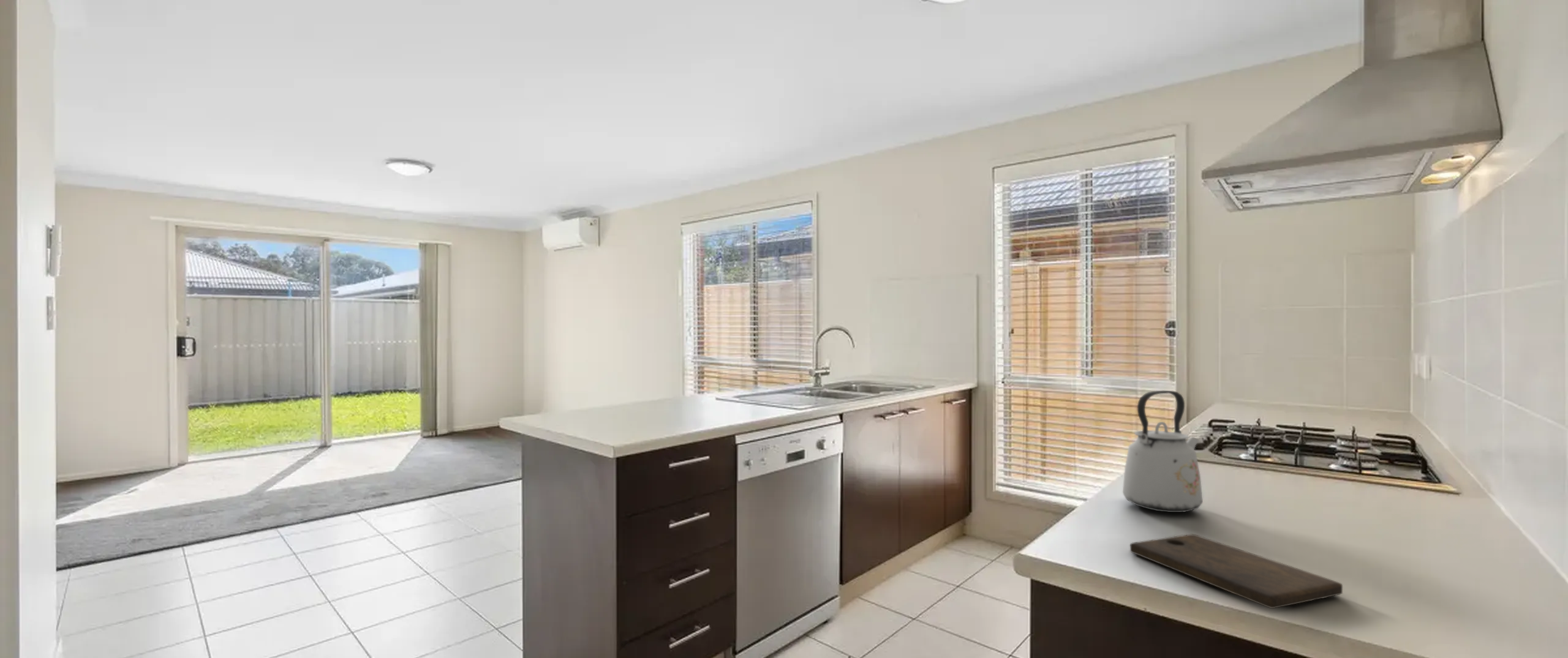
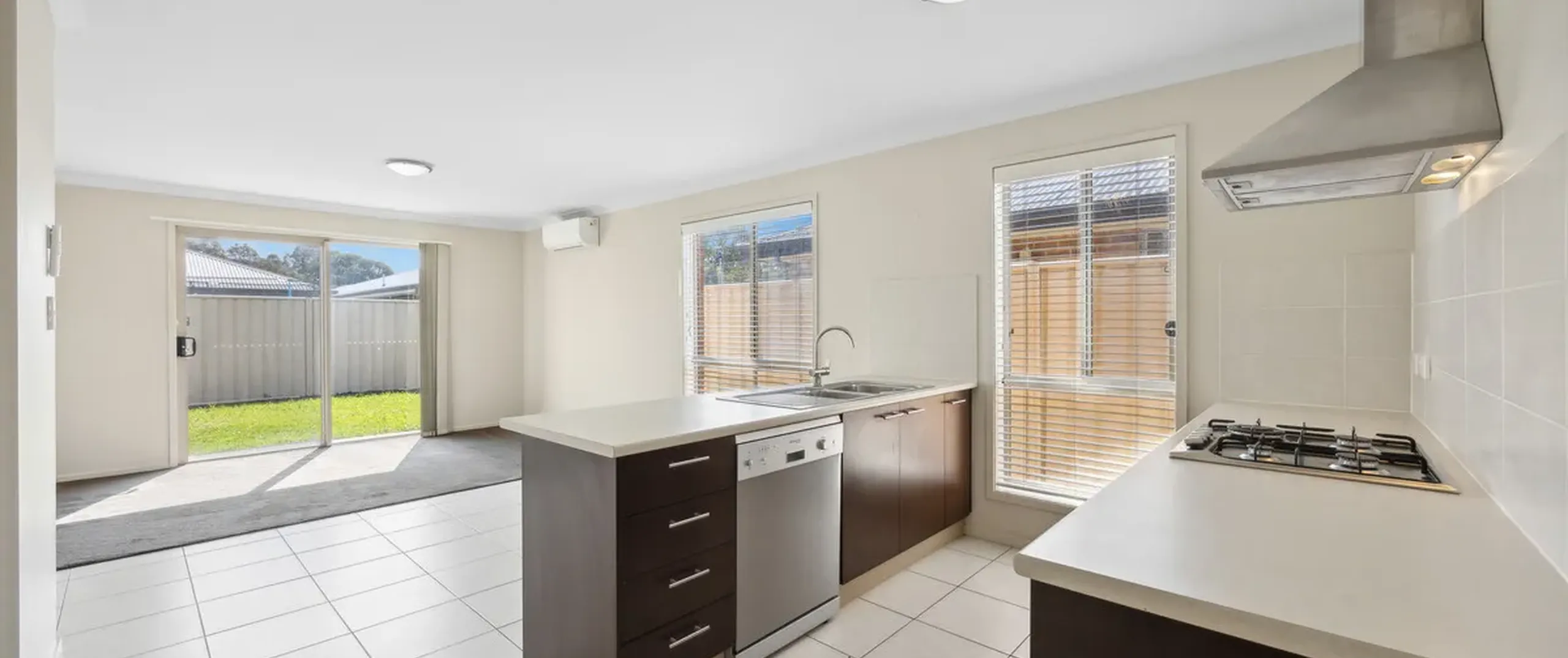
- cutting board (1227, 566)
- kettle (1169, 447)
